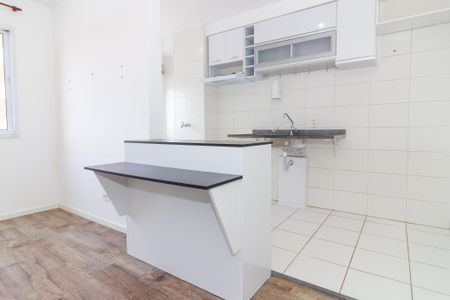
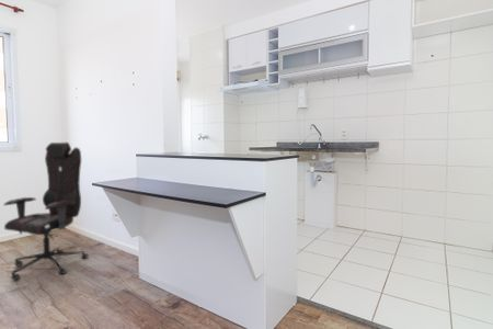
+ office chair (44, 204)
